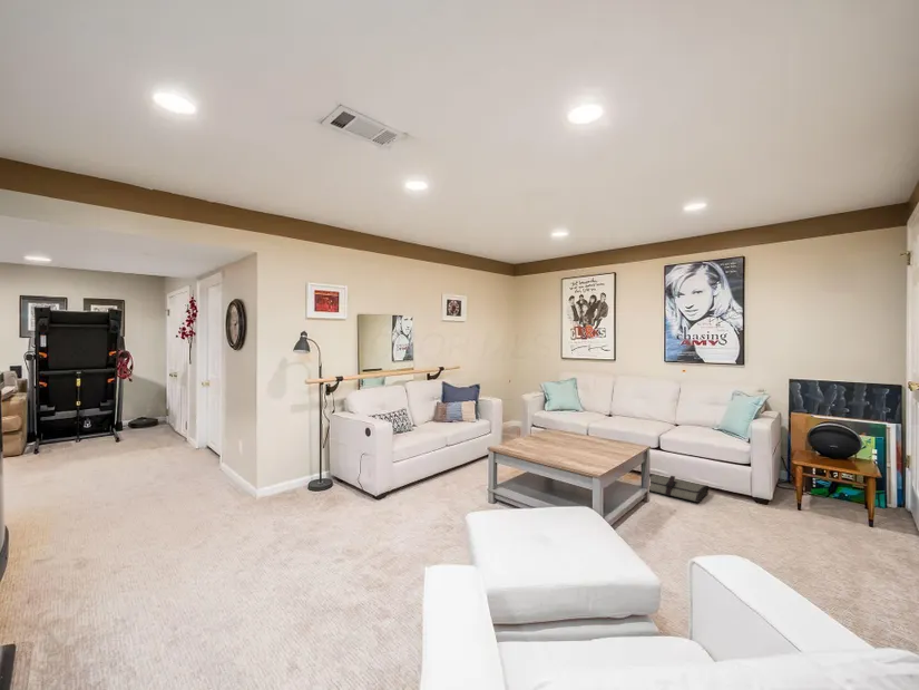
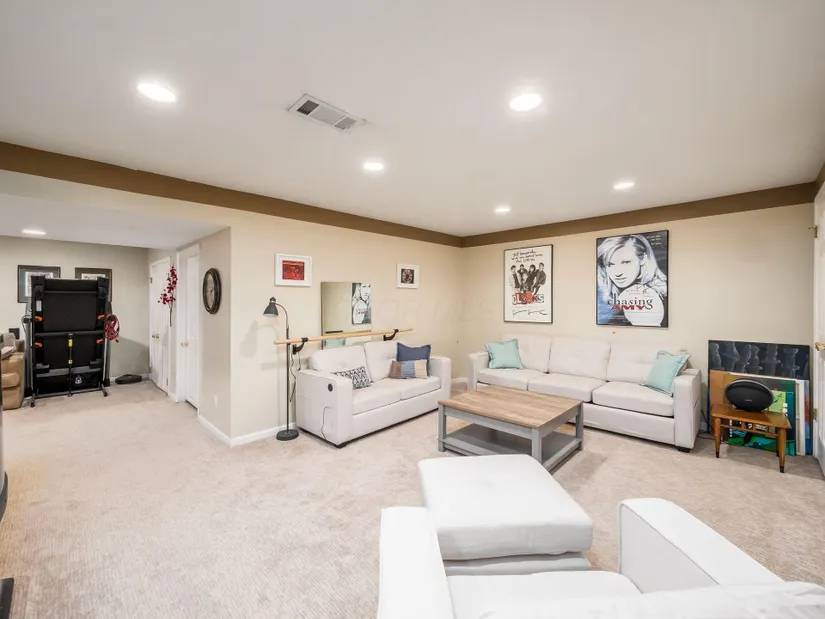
- tool roll (674, 483)
